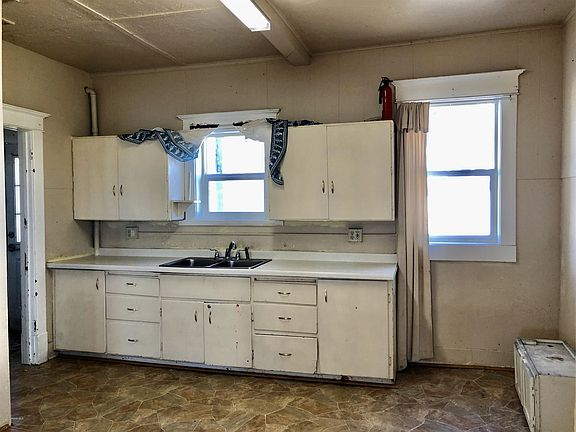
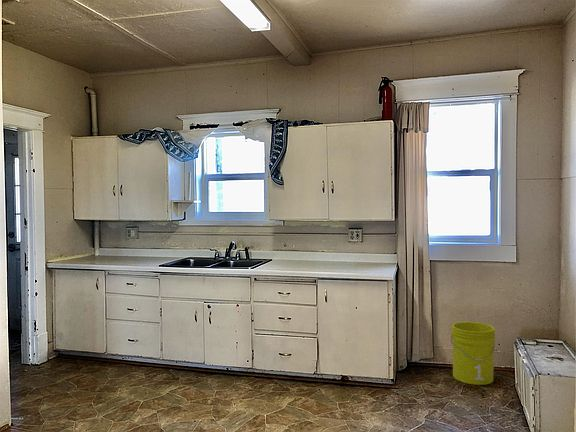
+ bucket (472, 352)
